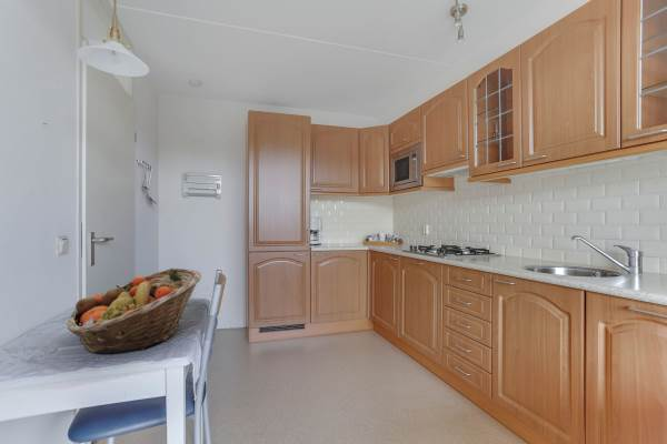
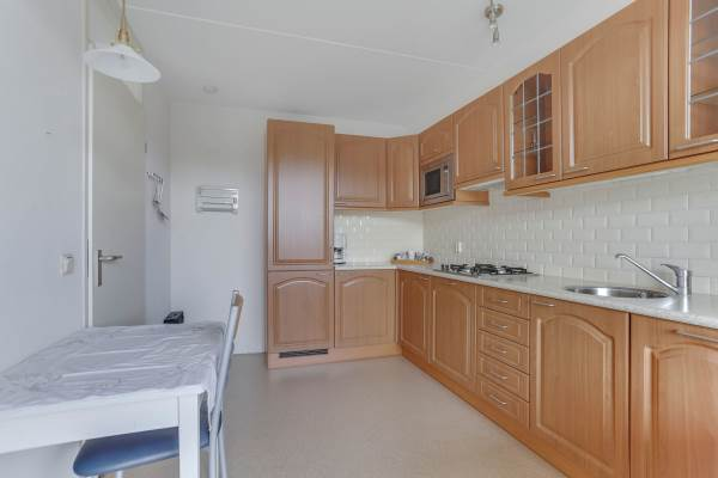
- fruit basket (139, 304)
